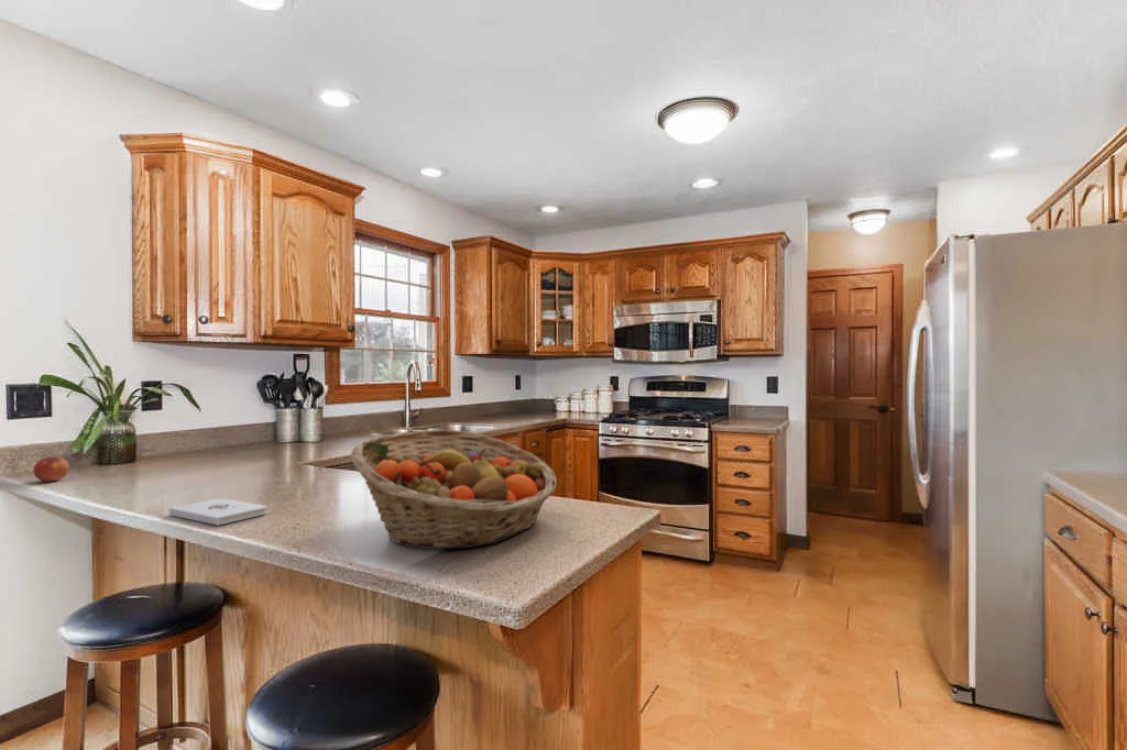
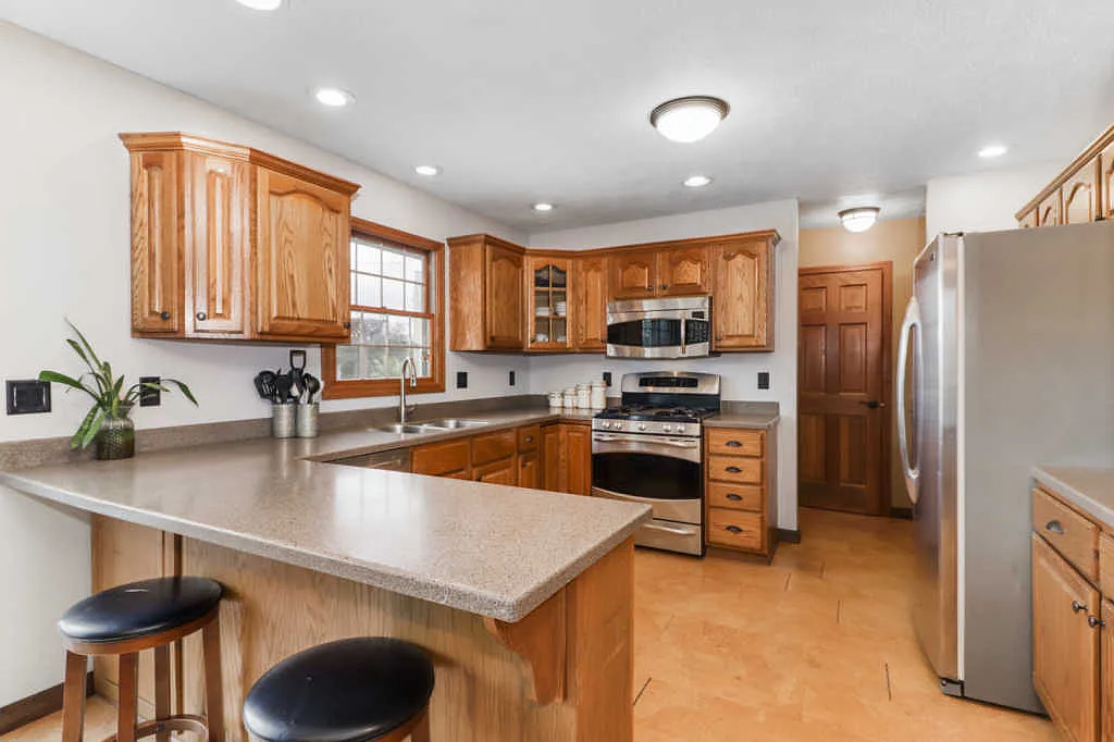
- fruit basket (460, 481)
- notepad (219, 510)
- apple (51, 468)
